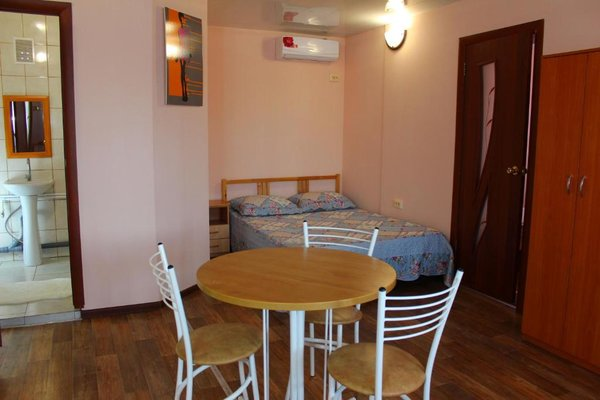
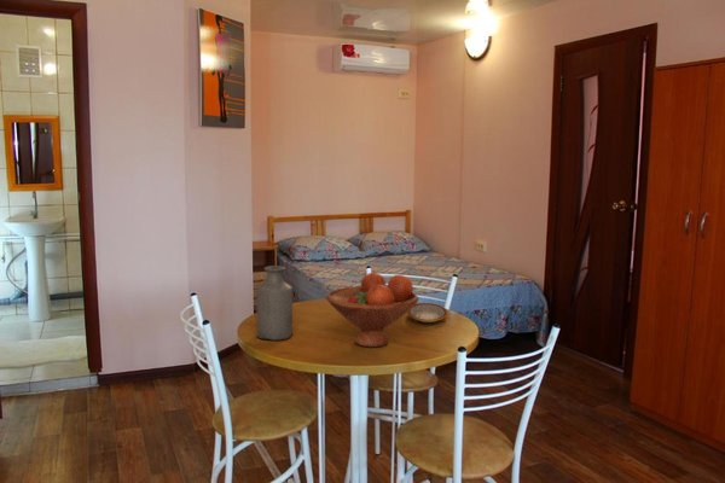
+ plate (427, 314)
+ bottle (274, 301)
+ fruit bowl (371, 309)
